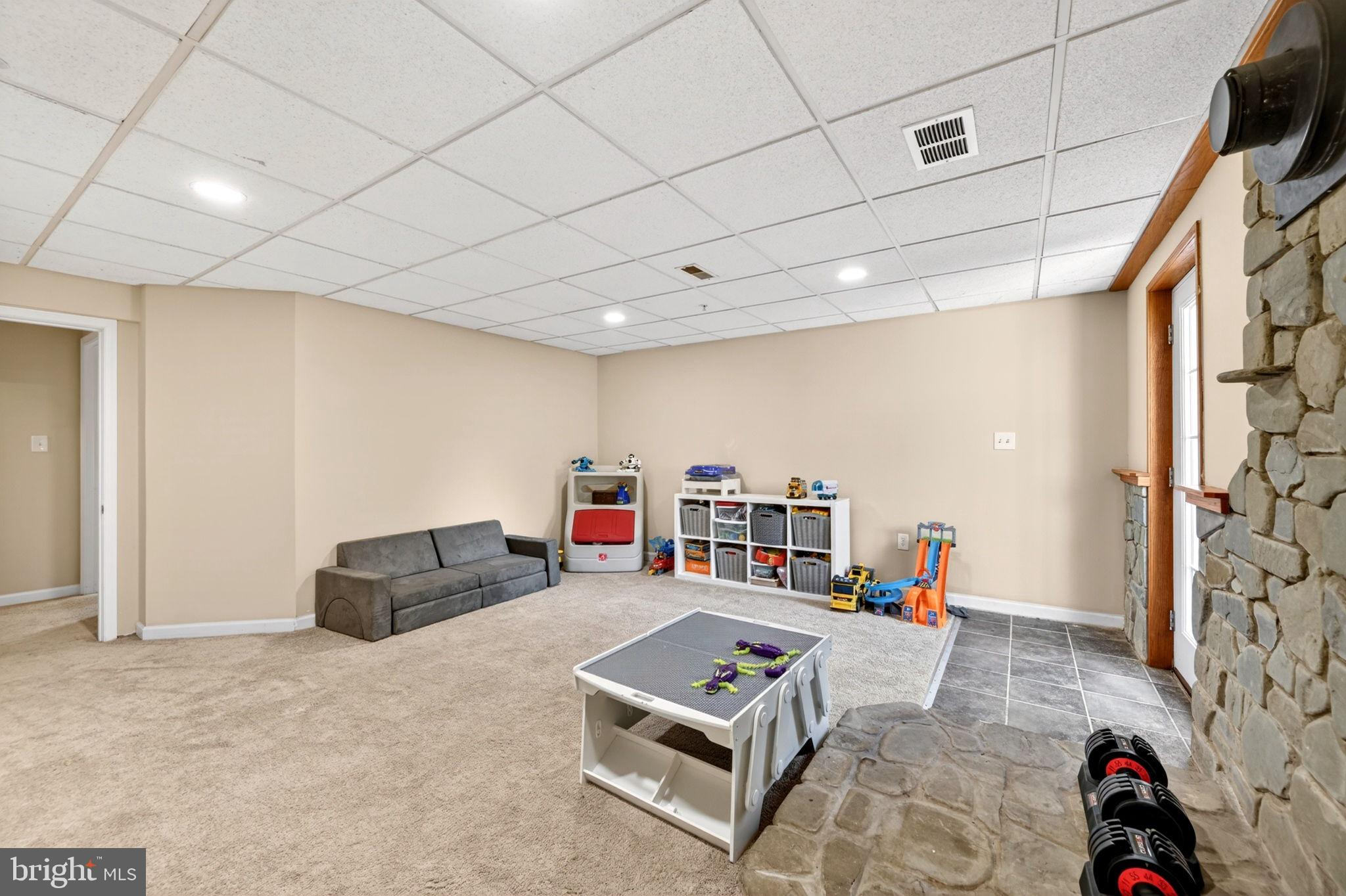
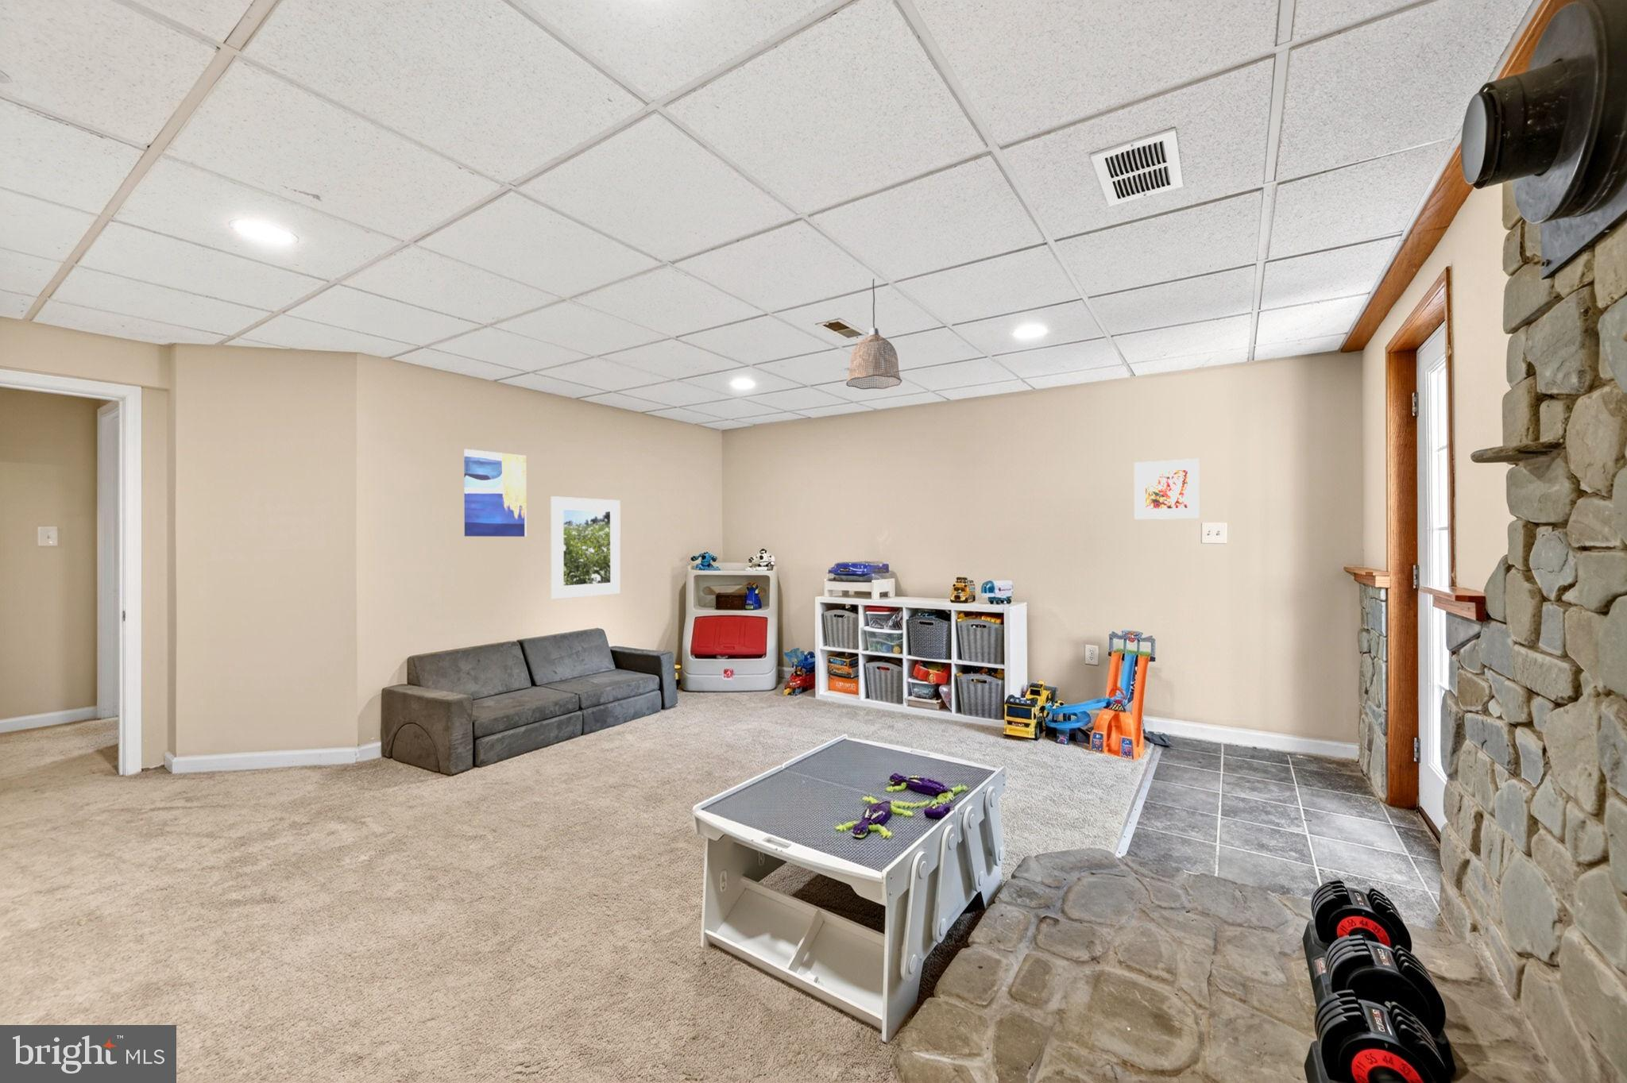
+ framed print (587, 548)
+ pendant lamp (873, 331)
+ wall art (496, 494)
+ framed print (1165, 490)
